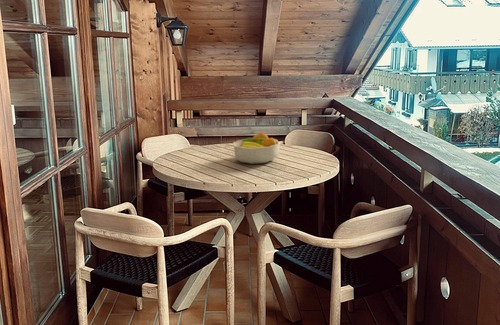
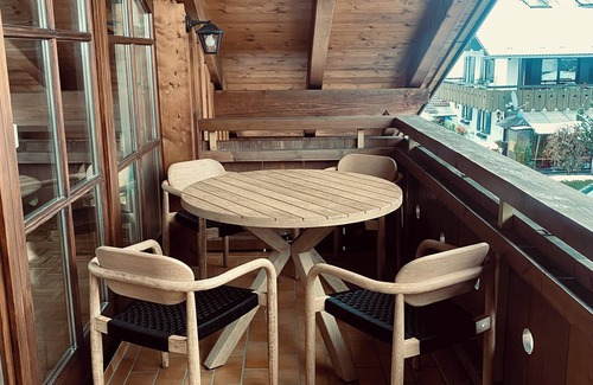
- fruit bowl (256, 147)
